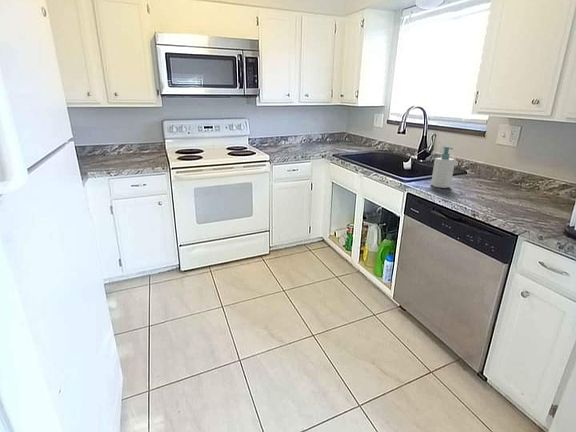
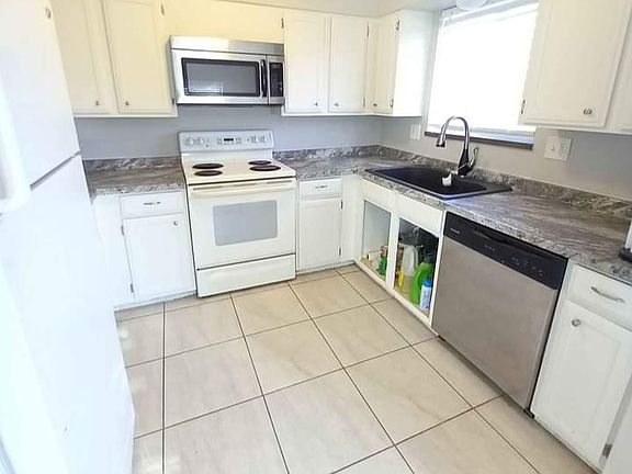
- soap bottle (443, 166)
